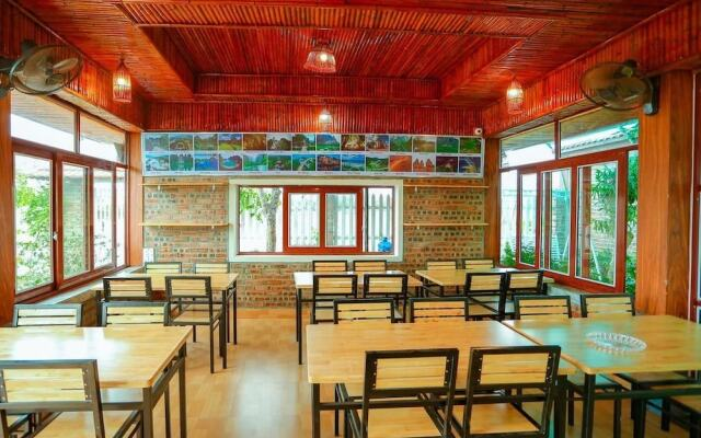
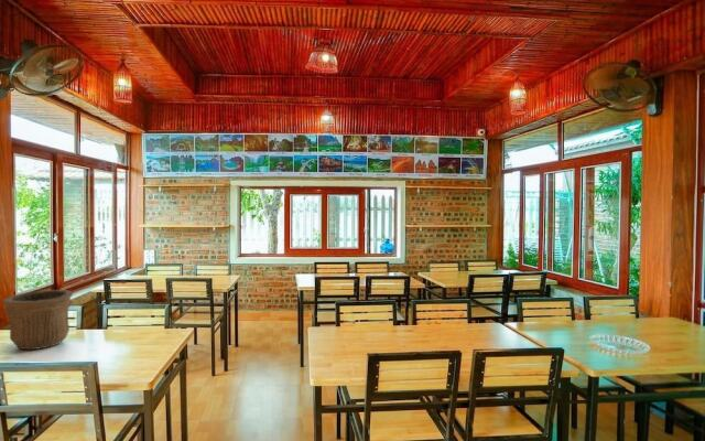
+ flower pot (40, 320)
